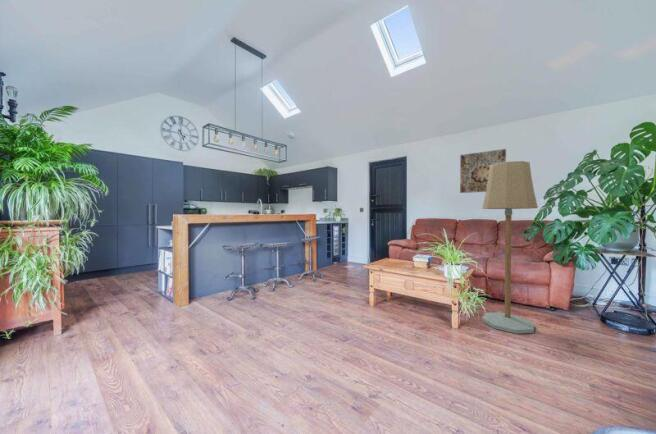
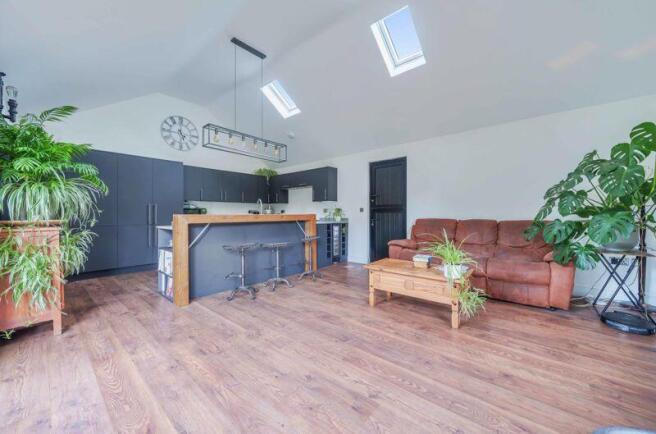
- floor lamp (508, 244)
- wall art (482, 172)
